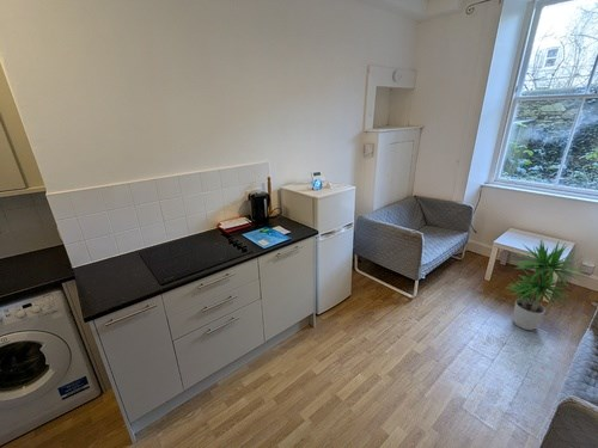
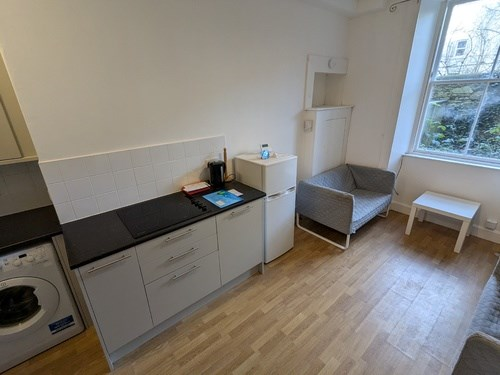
- potted plant (541, 287)
